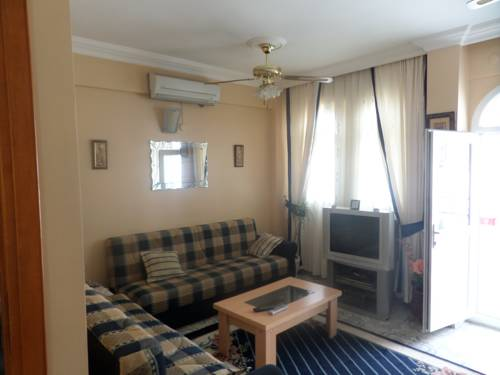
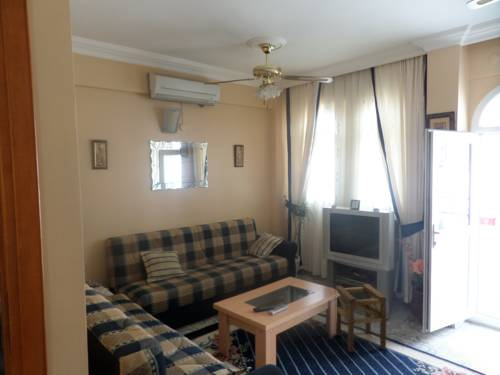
+ stool (359, 318)
